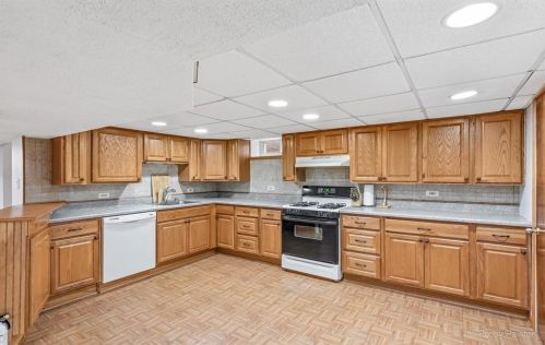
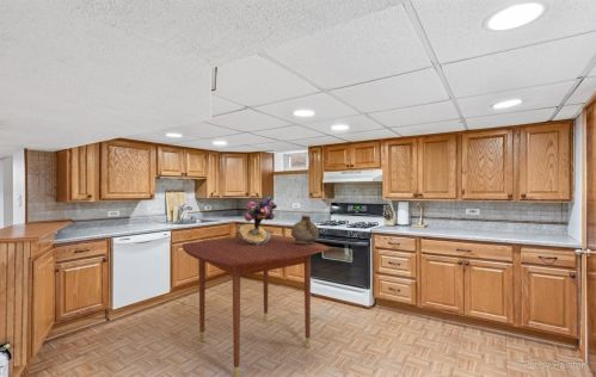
+ dining table (264, 293)
+ ceramic jug (303, 229)
+ bouquet (256, 218)
